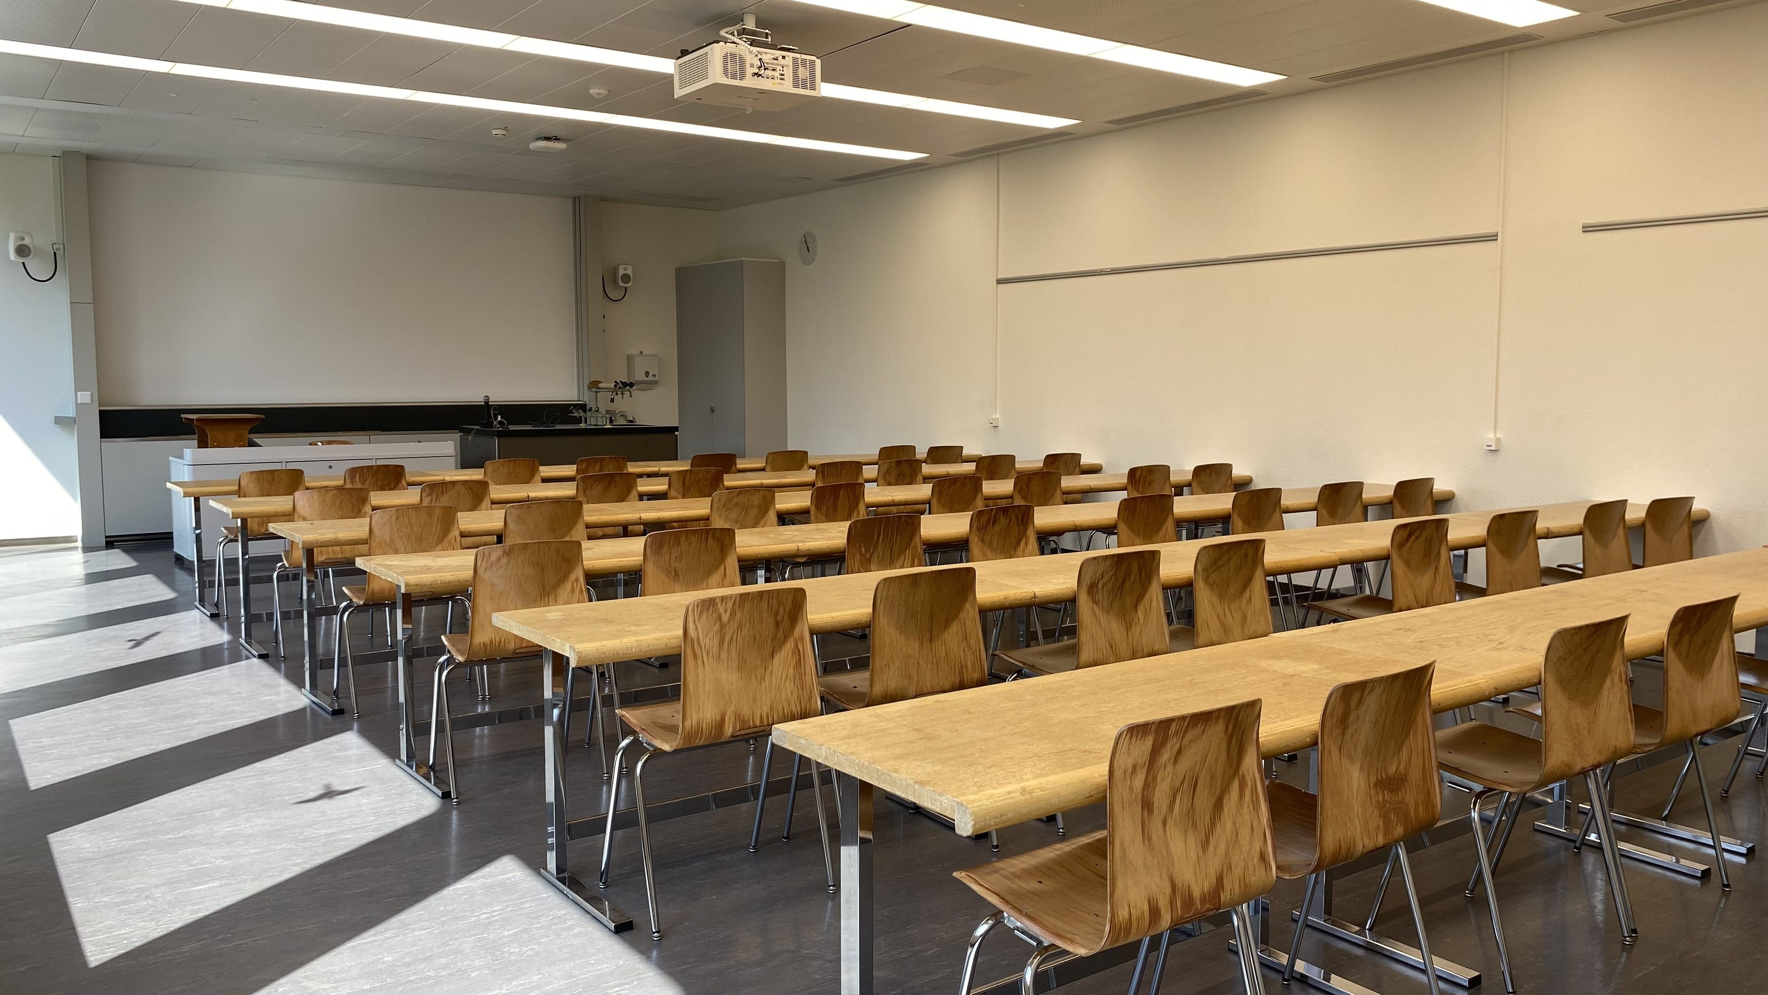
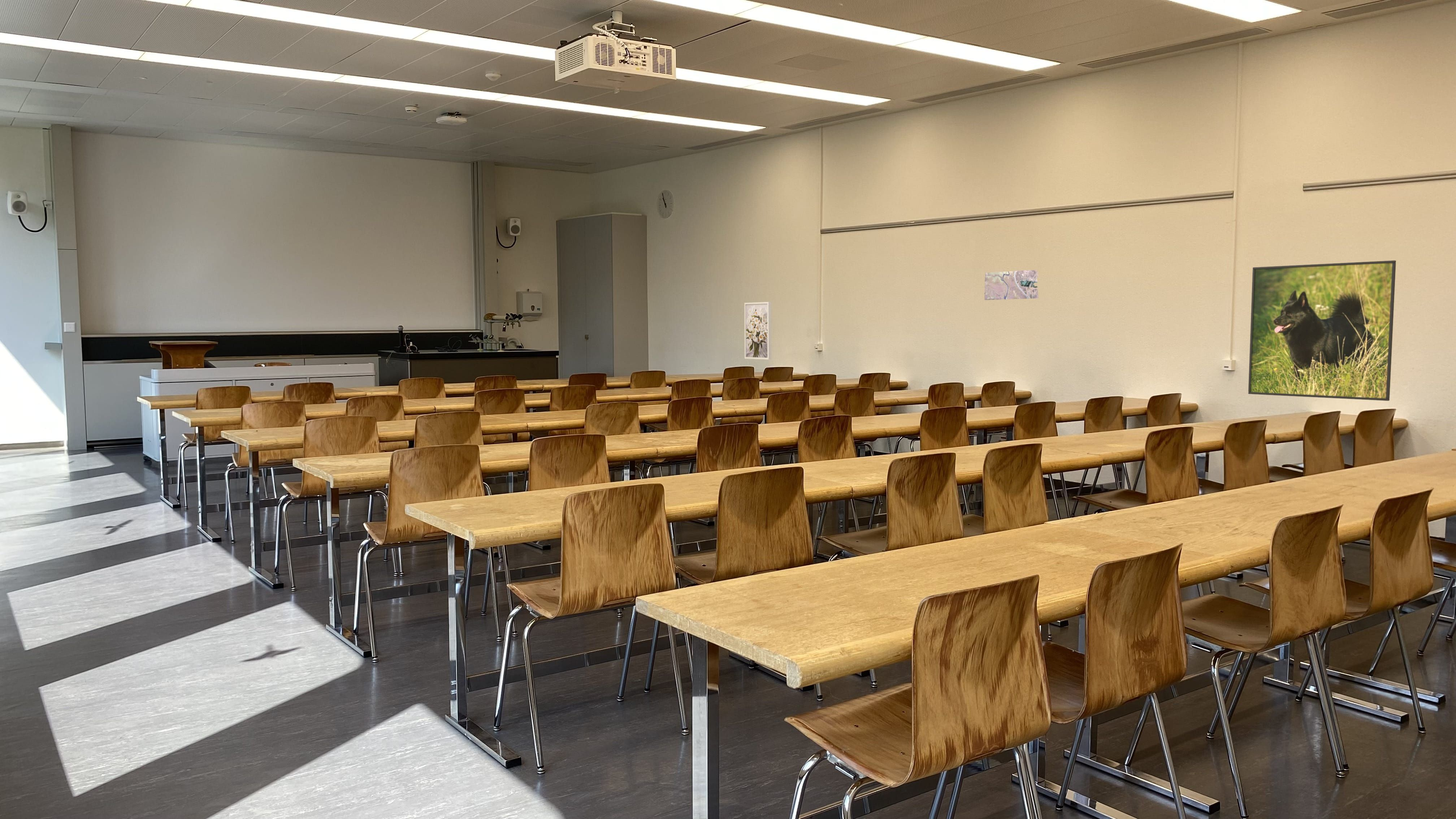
+ wall art (758, 330)
+ map (1011, 285)
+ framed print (1318, 331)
